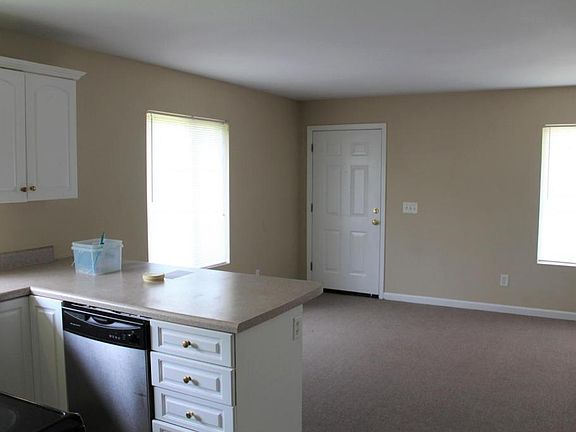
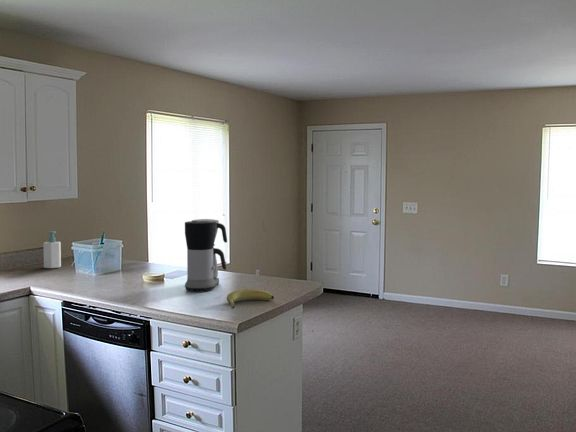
+ coffee maker (206, 253)
+ soap bottle (52, 249)
+ banana (246, 297)
